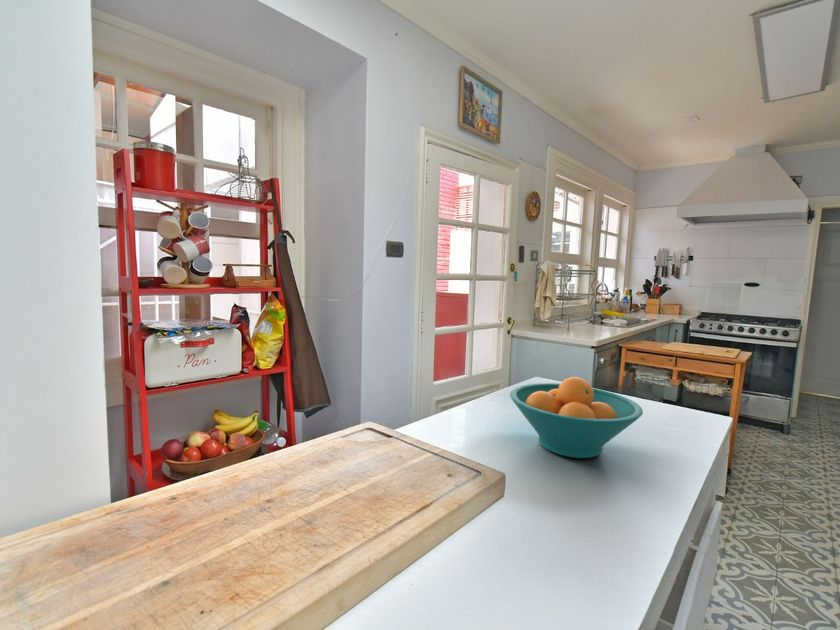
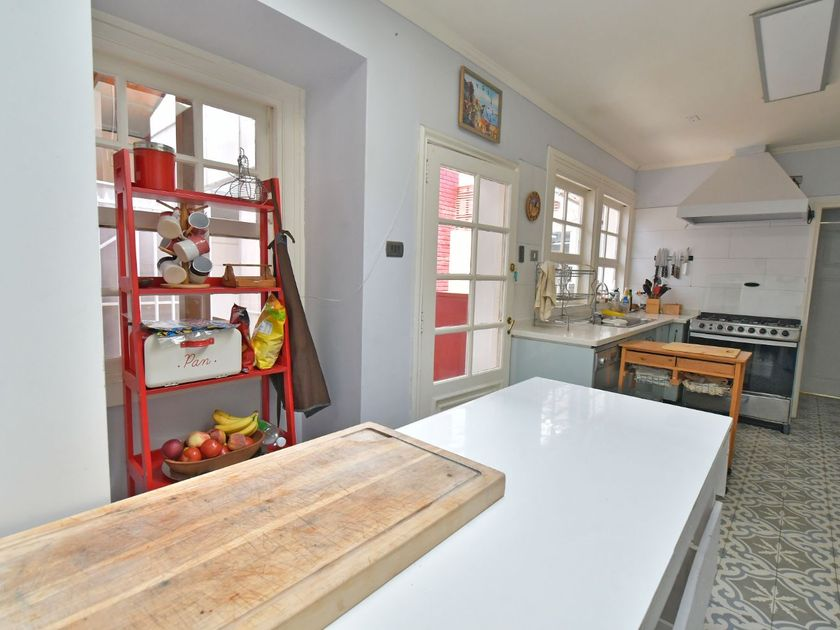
- fruit bowl (572, 412)
